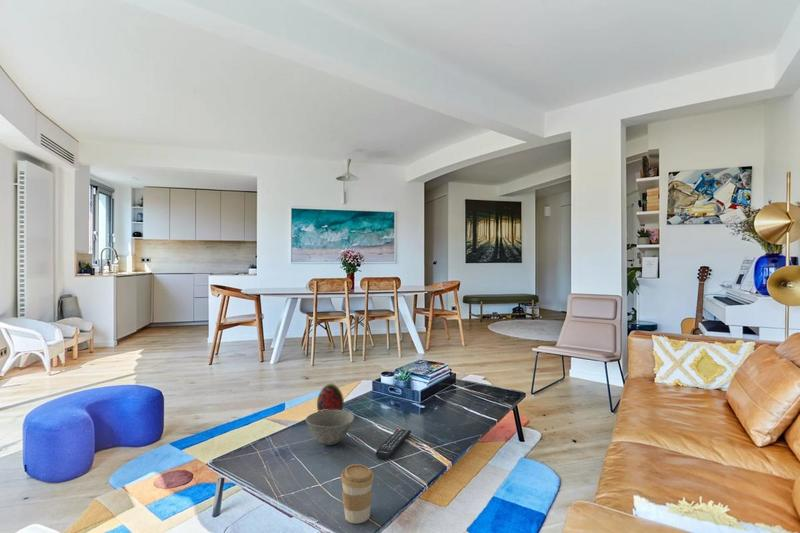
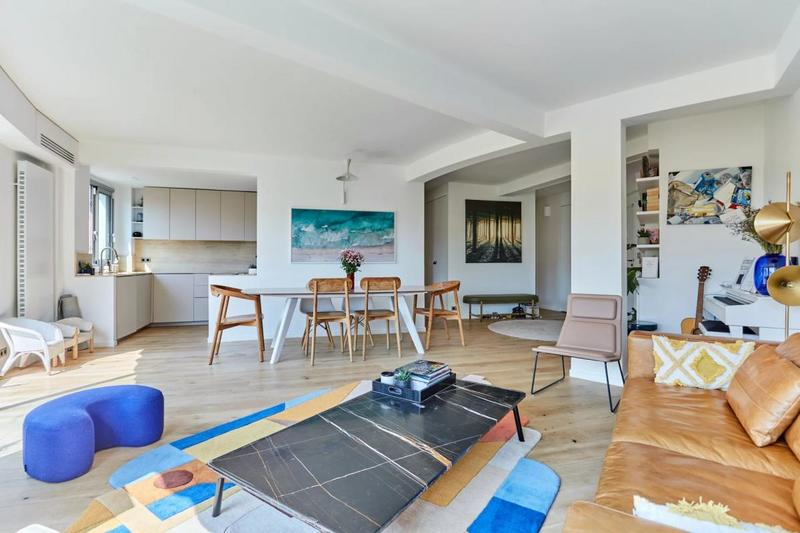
- bowl (330, 429)
- coffee cup (357, 492)
- remote control (394, 442)
- decorative egg (330, 400)
